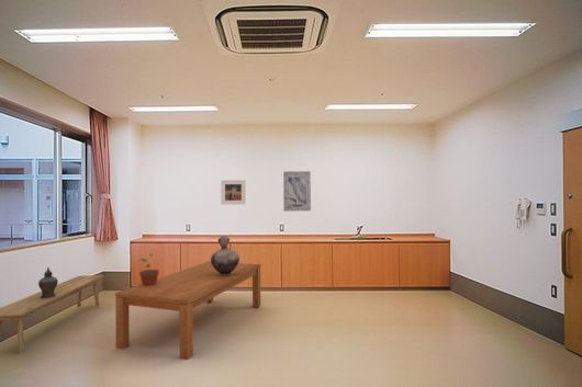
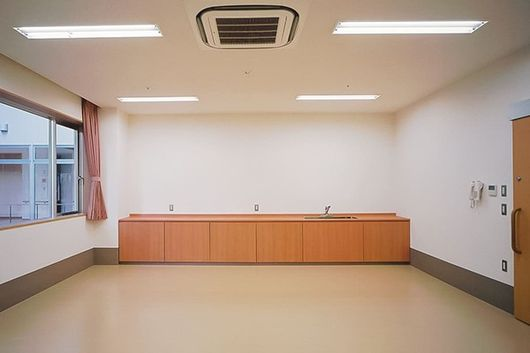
- decorative urn (47, 281)
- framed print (233, 192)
- potted plant (148, 270)
- wall art (296, 191)
- vessel (225, 255)
- dining table (200, 299)
- bench (52, 304)
